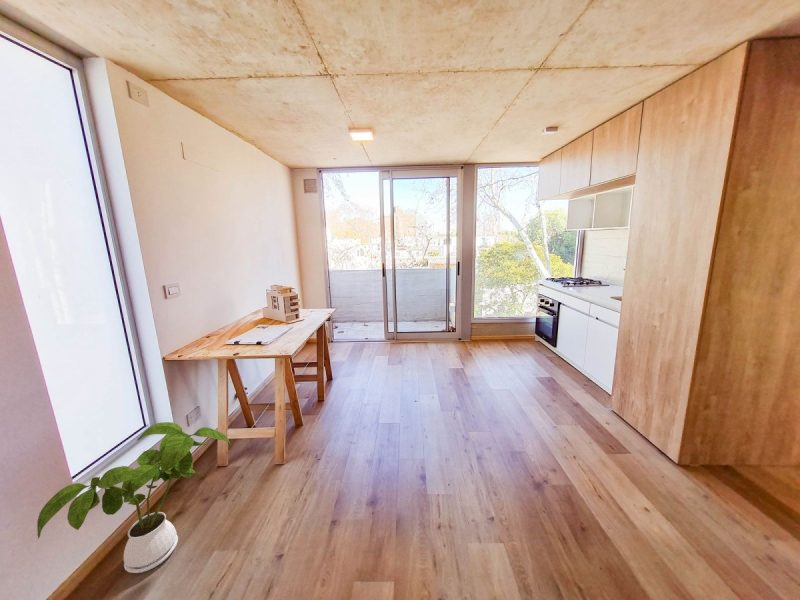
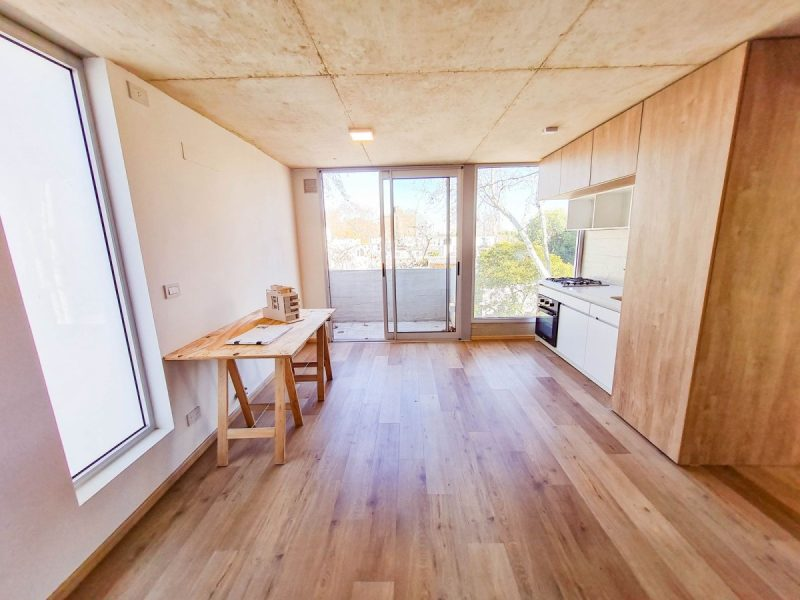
- house plant (168, 487)
